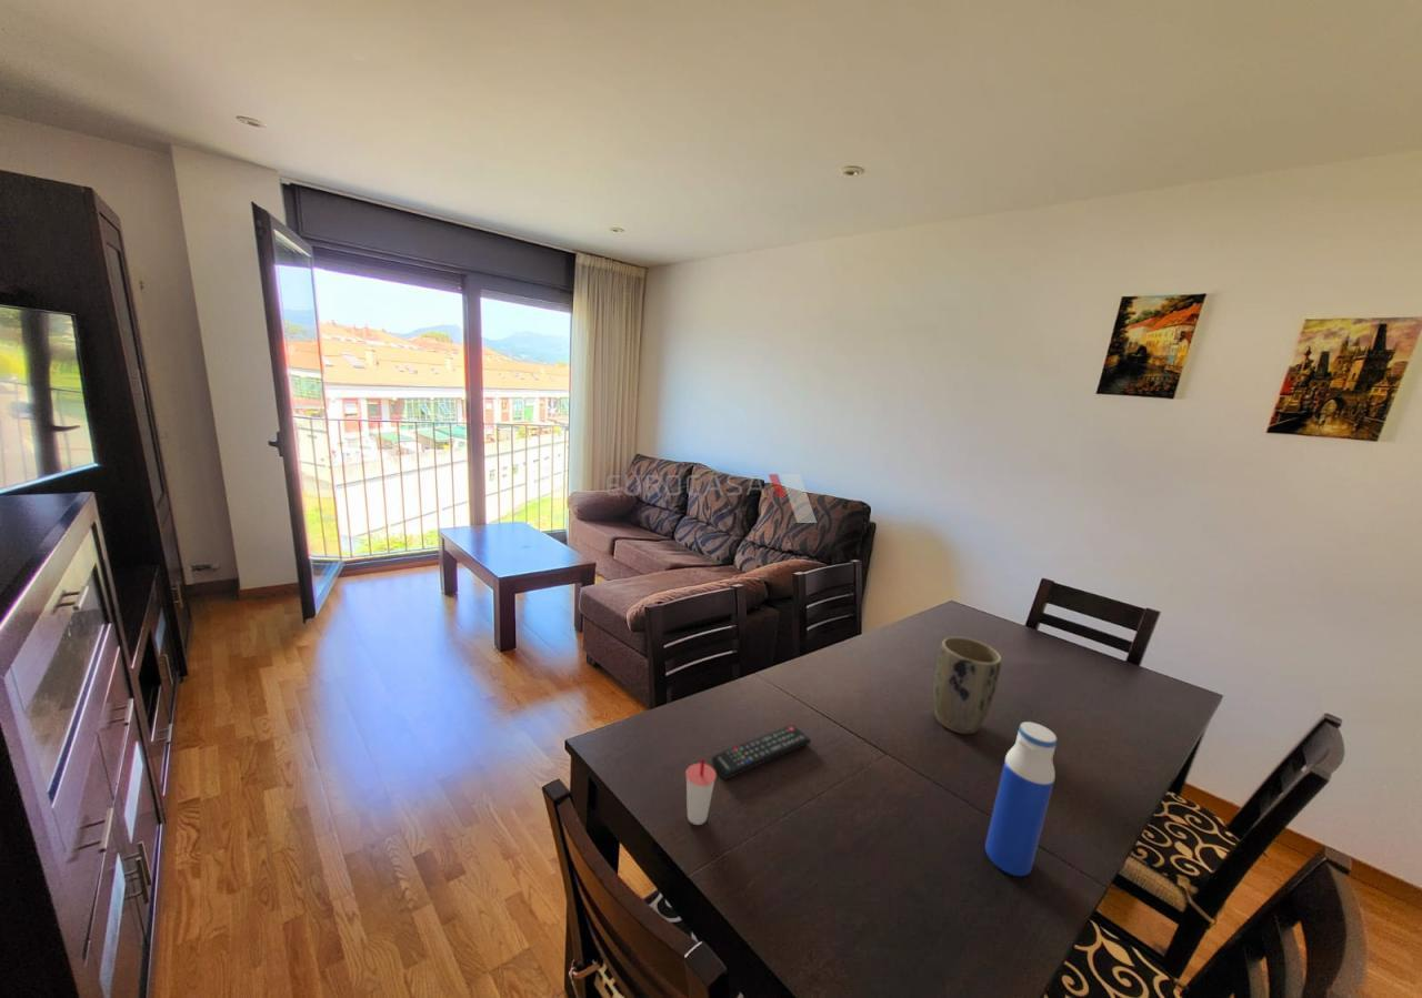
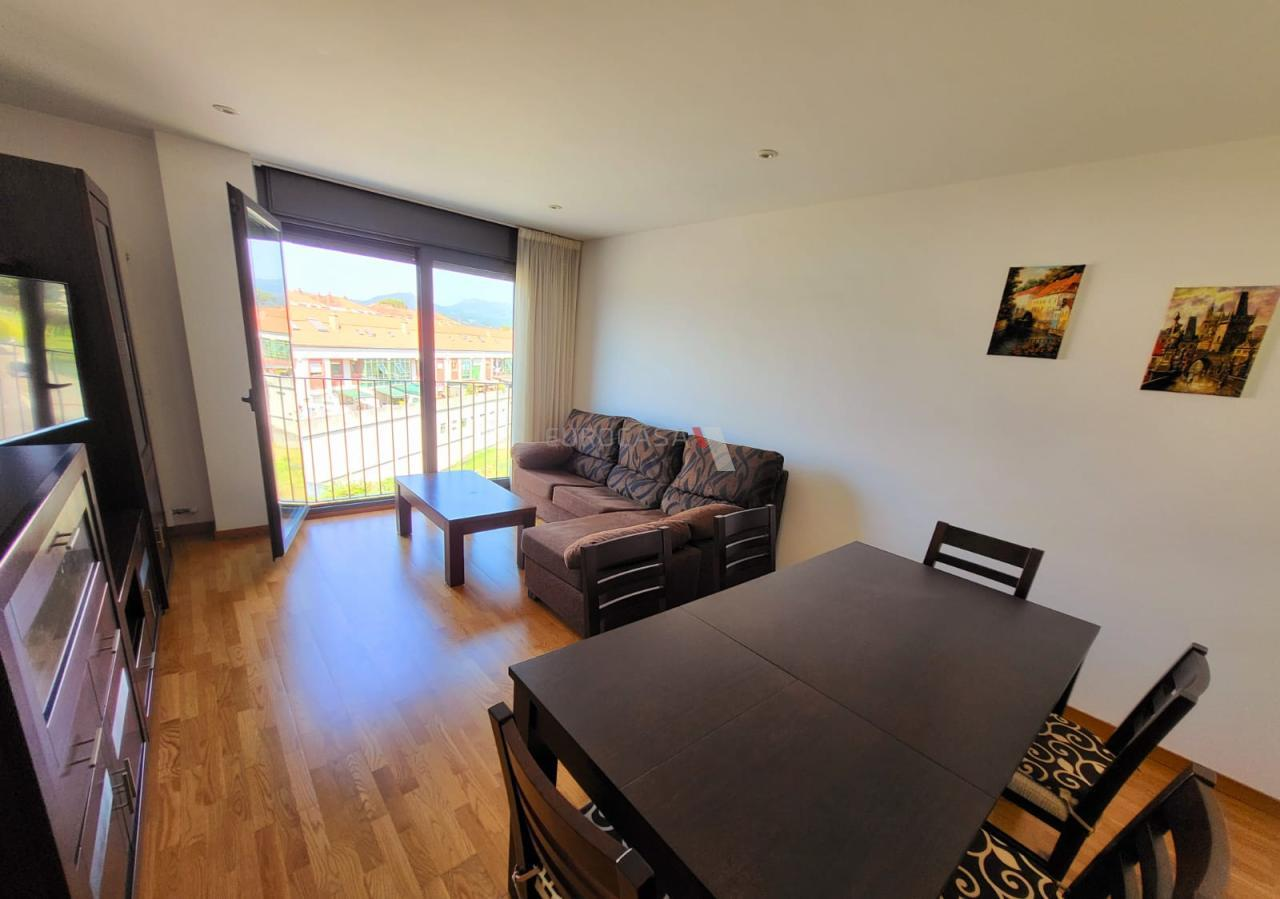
- plant pot (963, 686)
- water bottle (1022, 796)
- cup (699, 788)
- remote control (762, 750)
